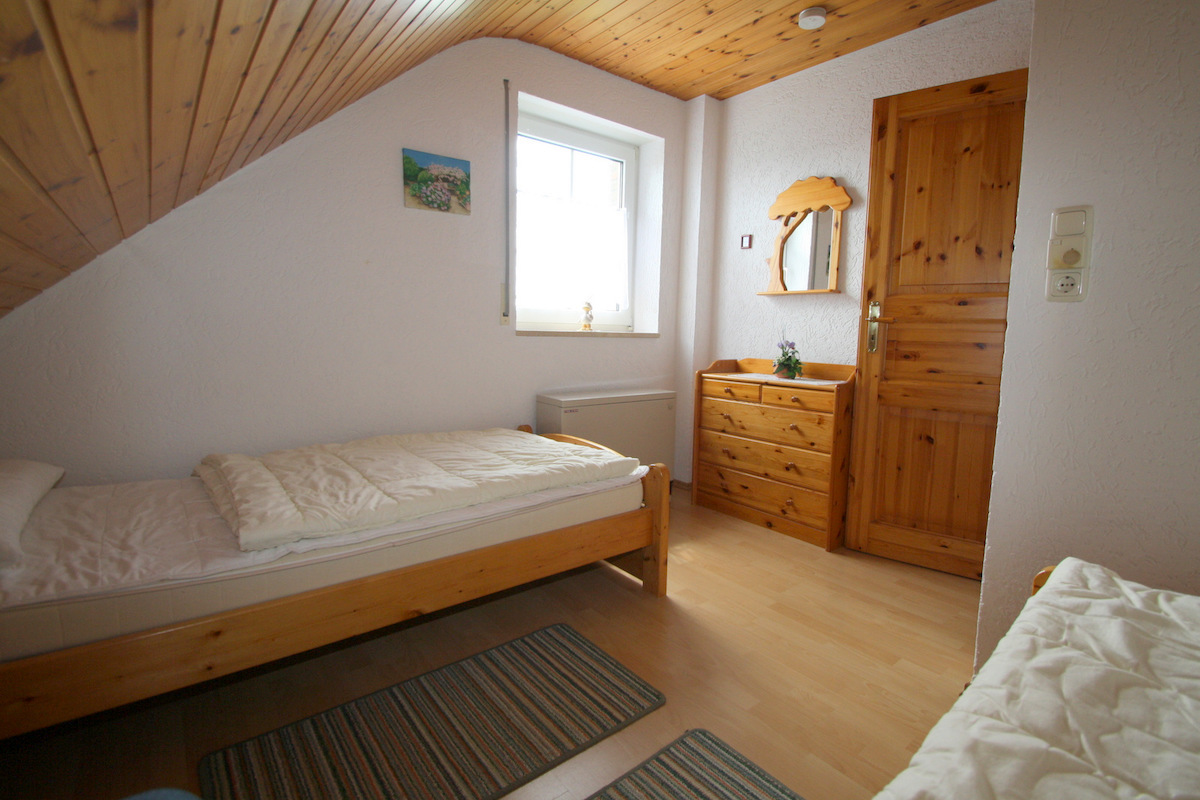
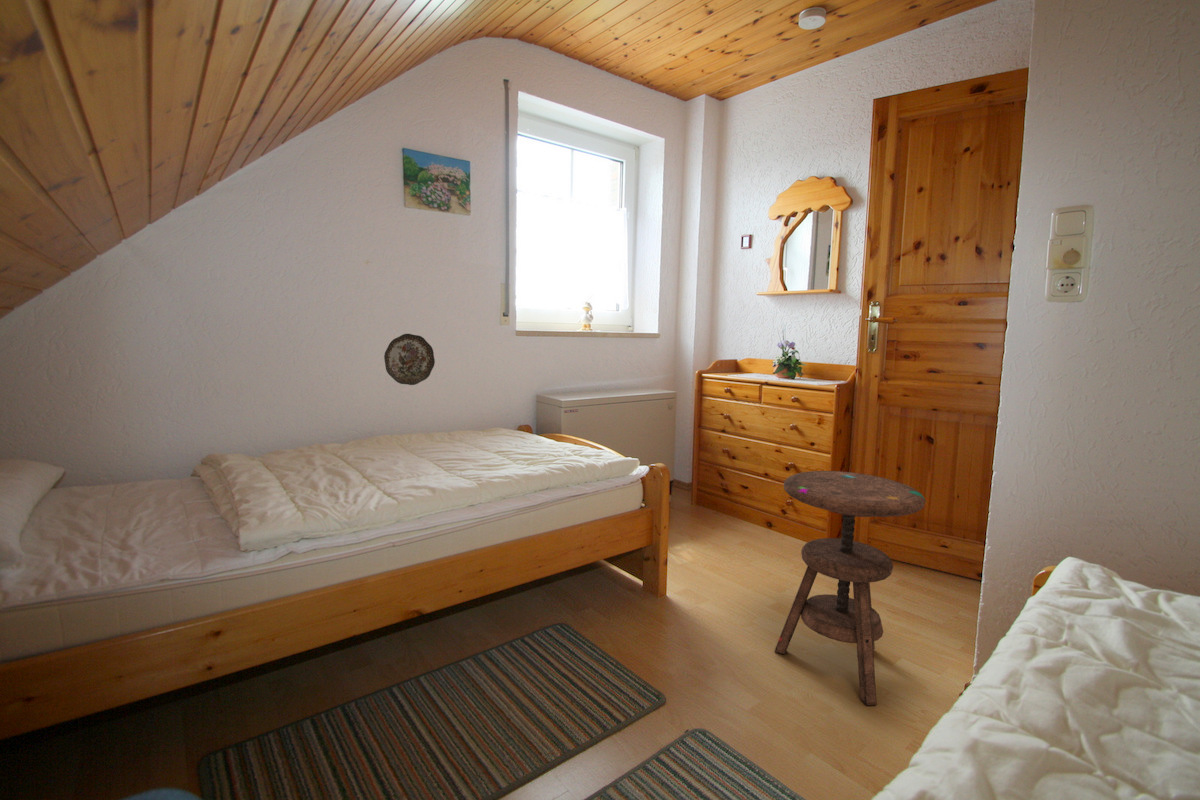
+ side table (844, 577)
+ decorative plate (409, 359)
